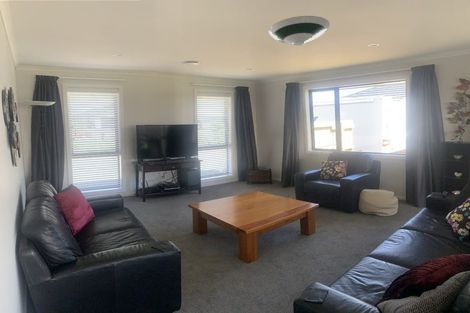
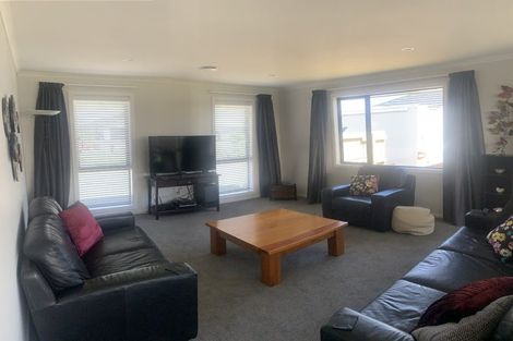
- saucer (298, 36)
